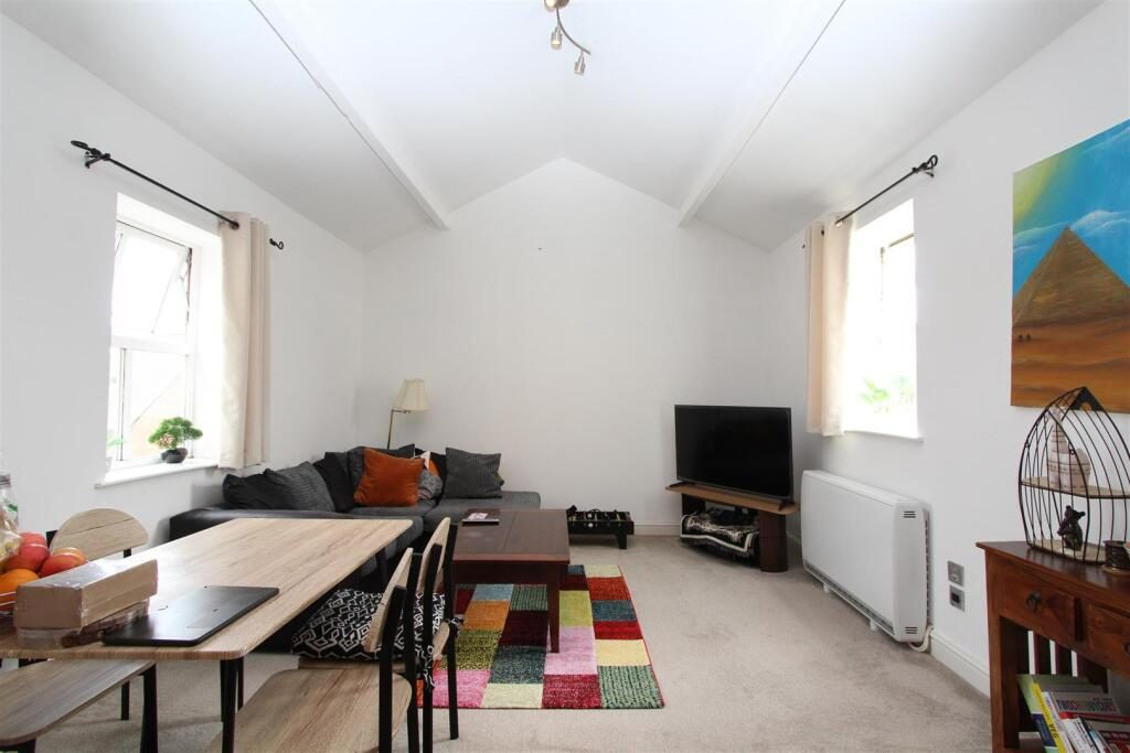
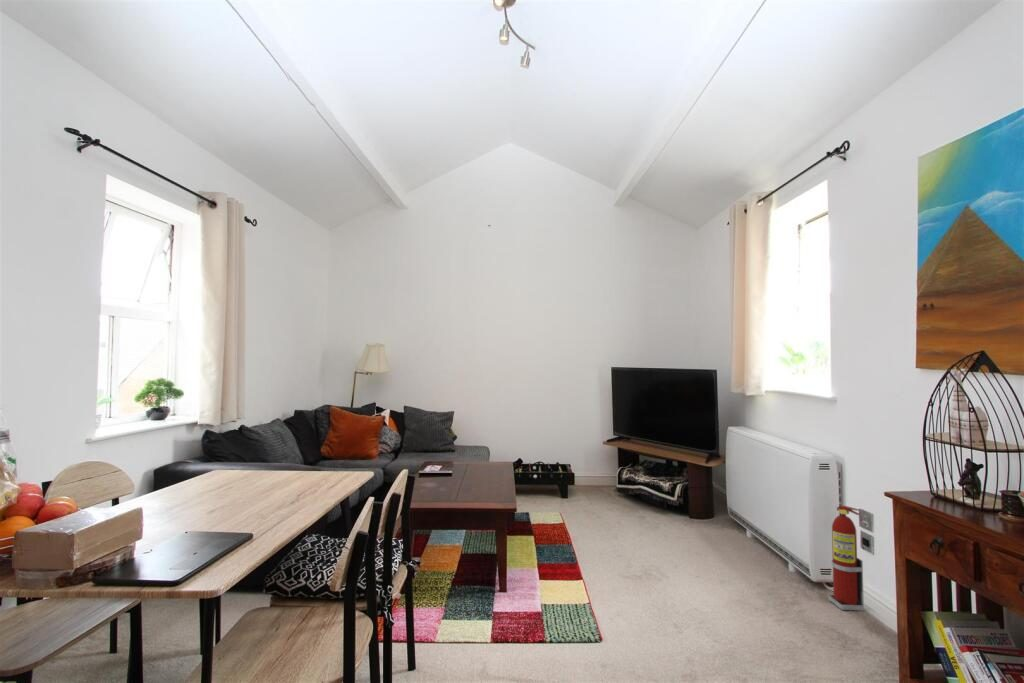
+ fire extinguisher (844, 555)
